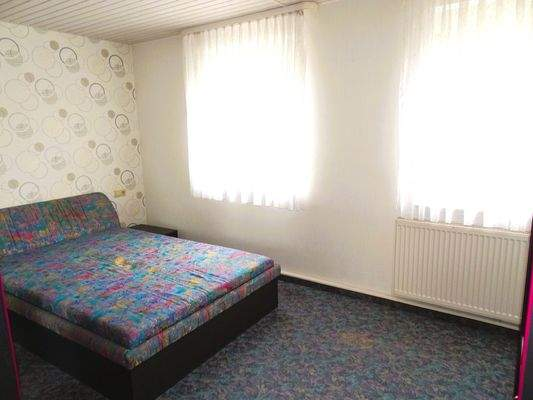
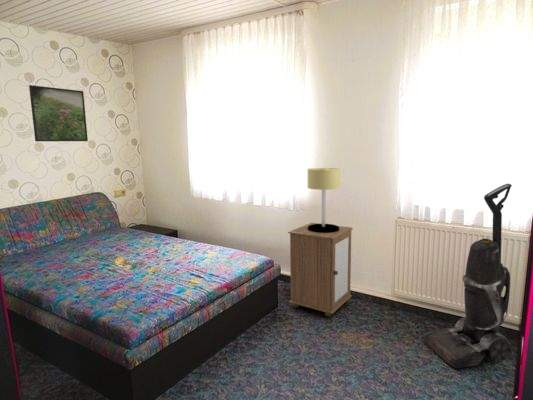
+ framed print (60, 115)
+ table lamp (323, 198)
+ vacuum cleaner (470, 270)
+ cabinet (321, 267)
